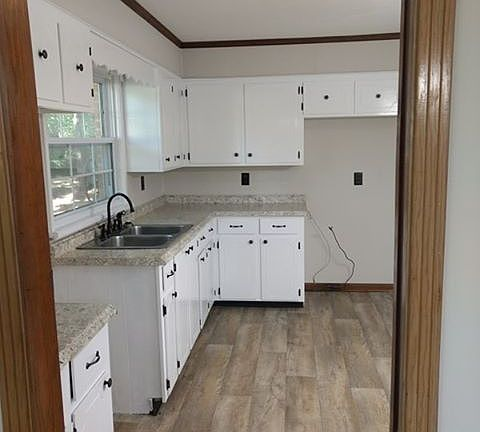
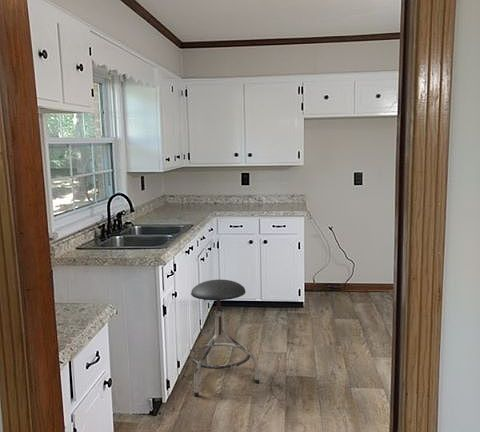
+ stool (223, 331)
